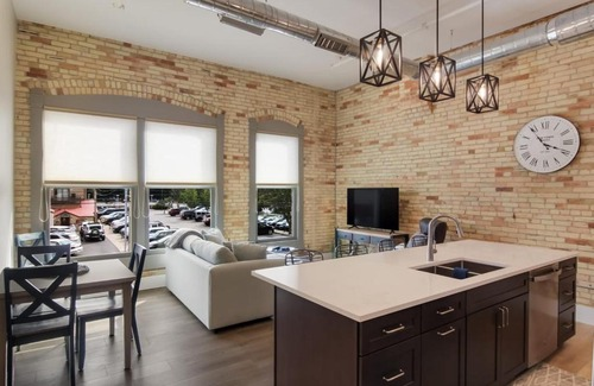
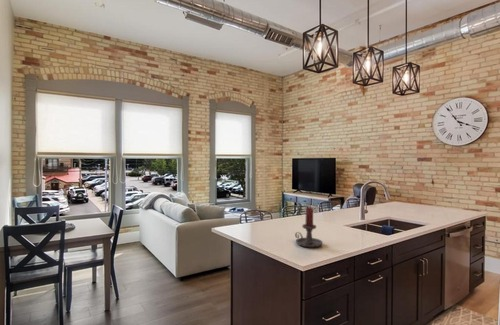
+ candle holder (306, 225)
